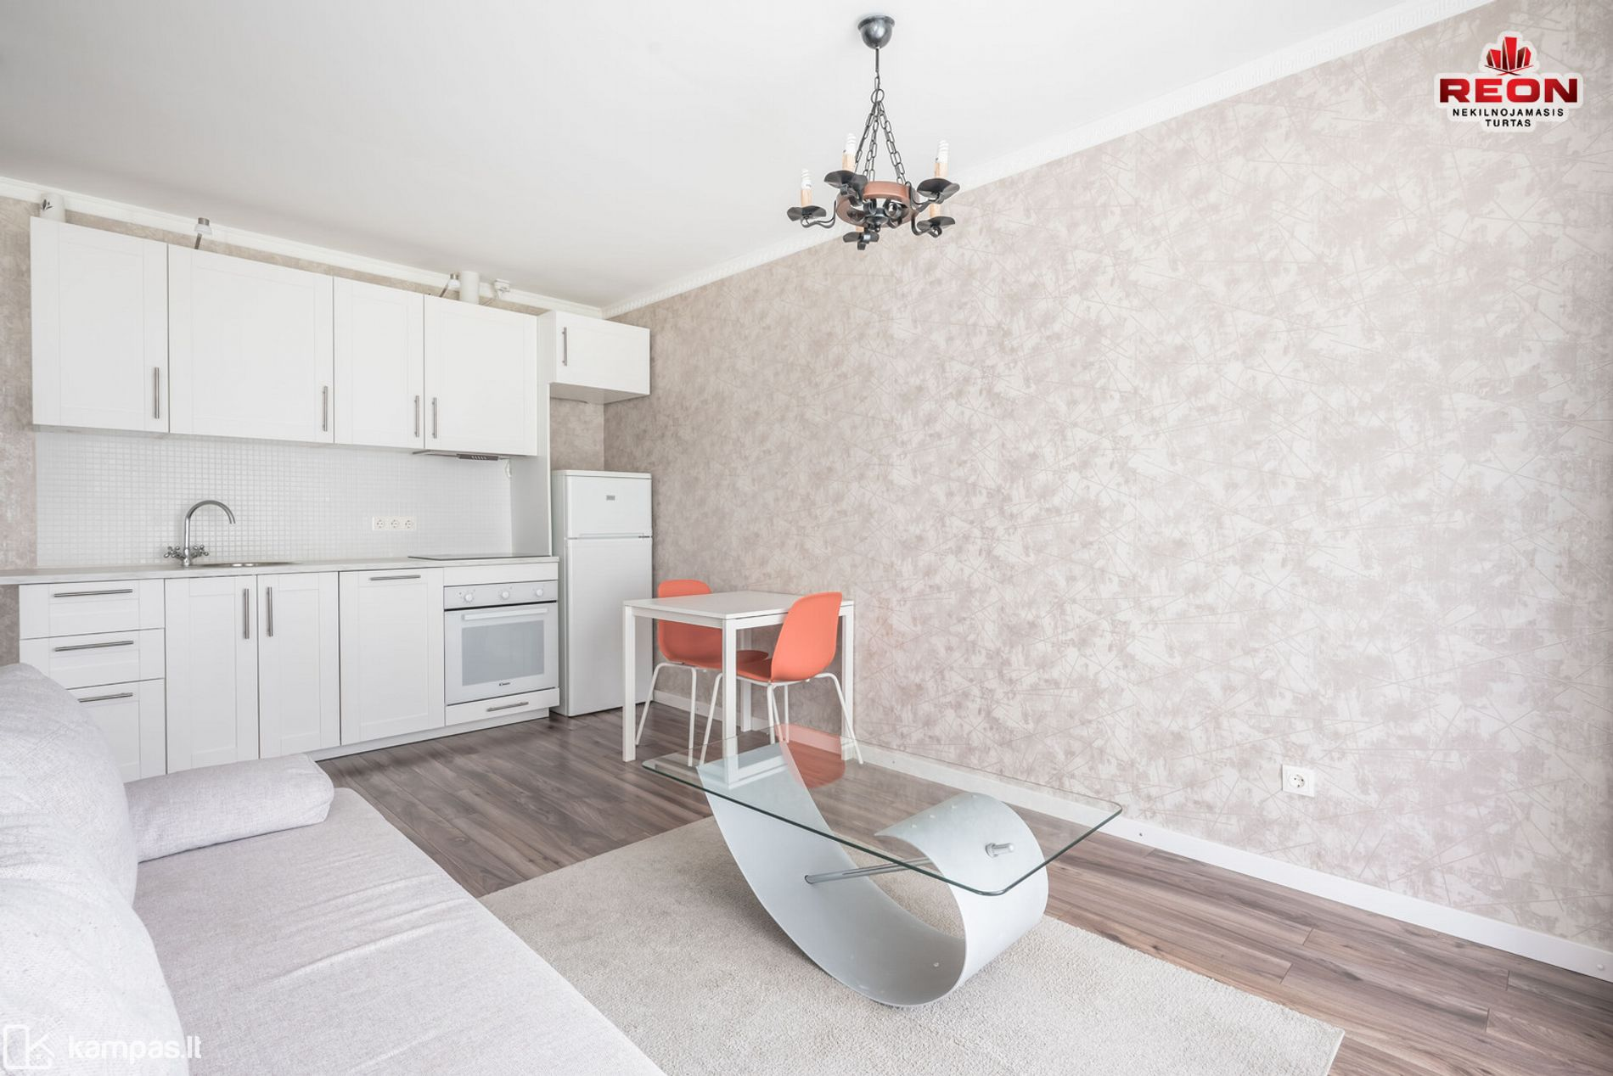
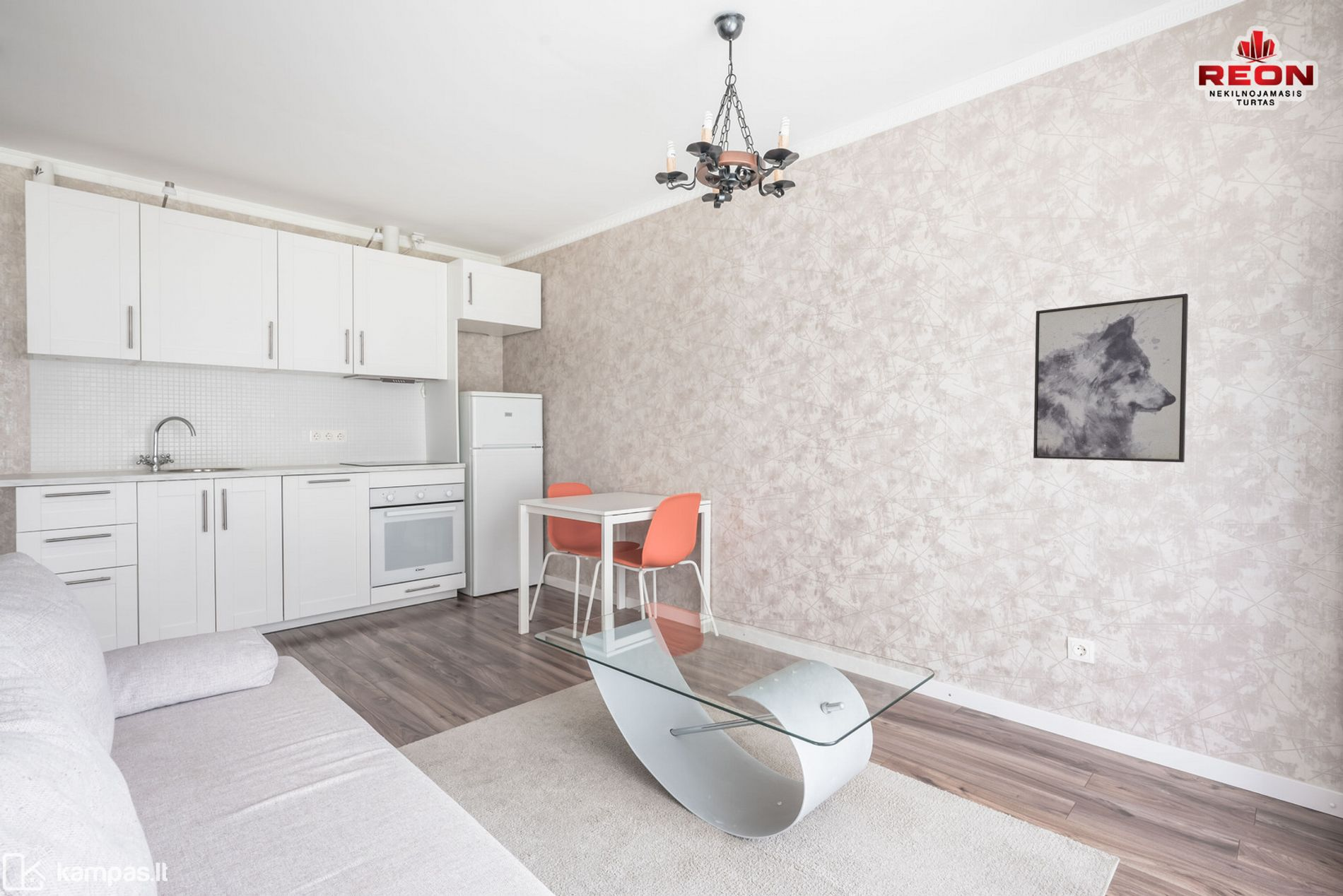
+ wall art (1106, 382)
